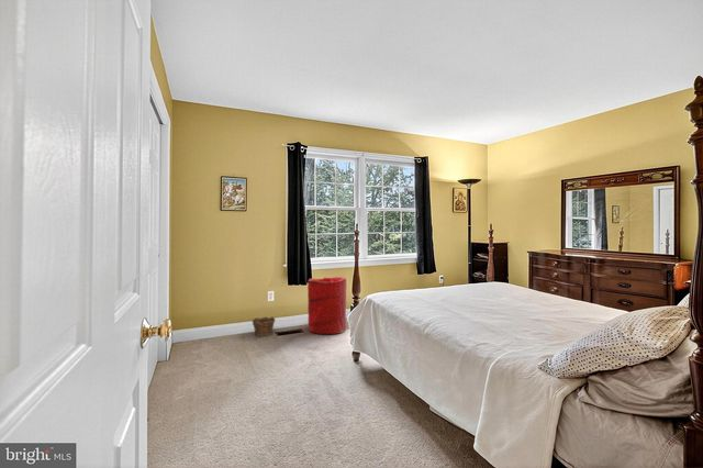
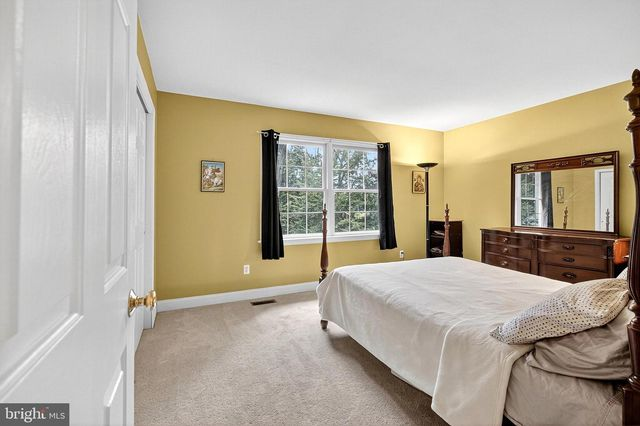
- laundry hamper (326, 302)
- clay pot (264, 323)
